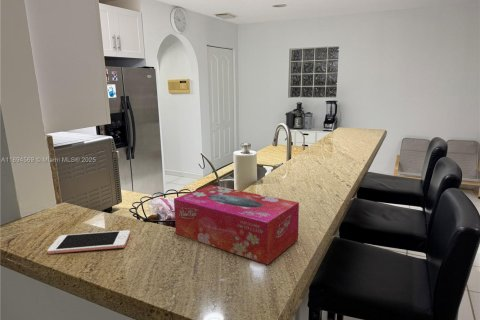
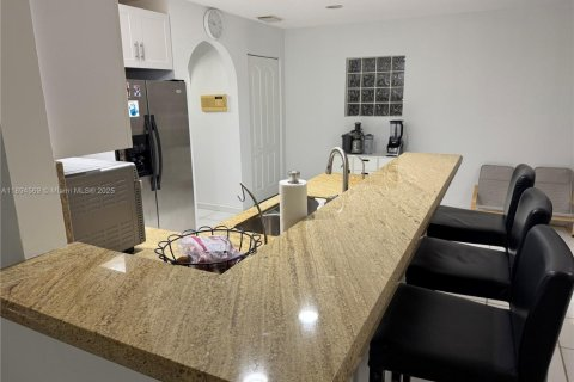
- cell phone (91, 241)
- tissue box (235, 218)
